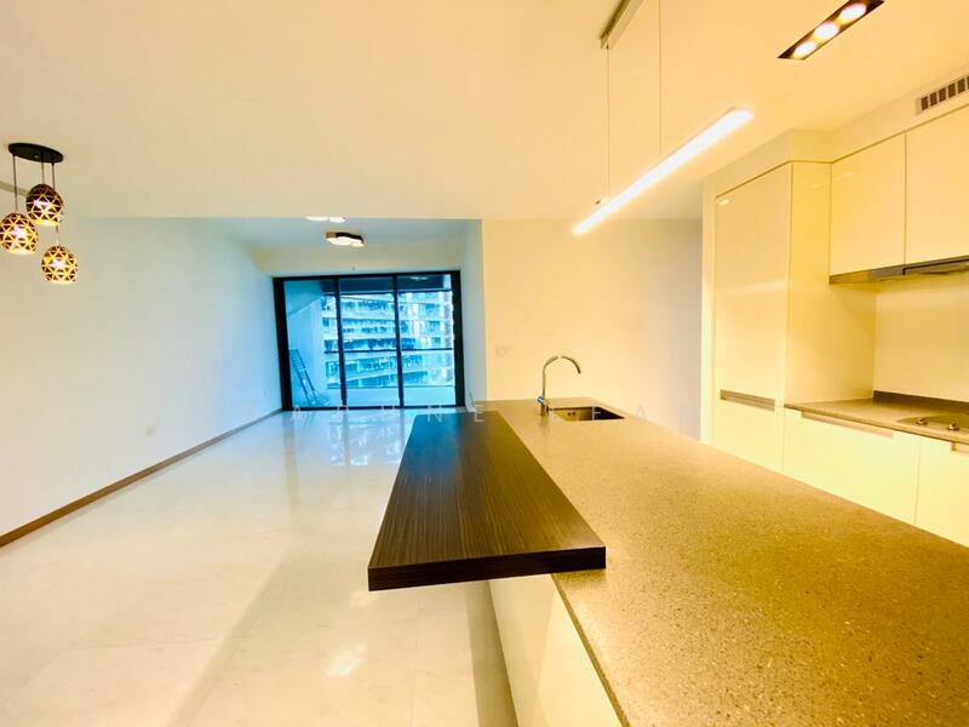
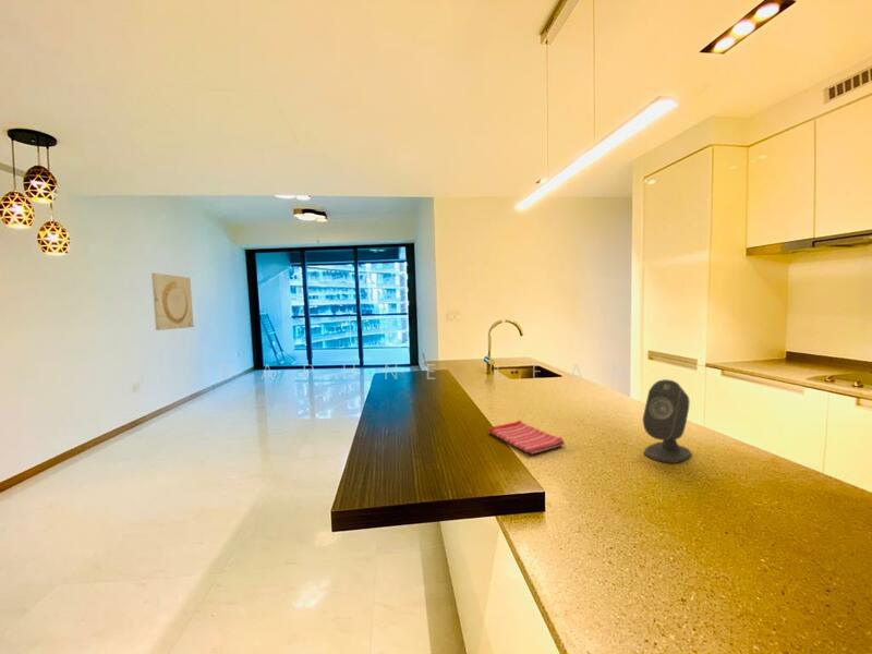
+ dish towel (524, 435)
+ speaker (668, 416)
+ wall art (173, 302)
